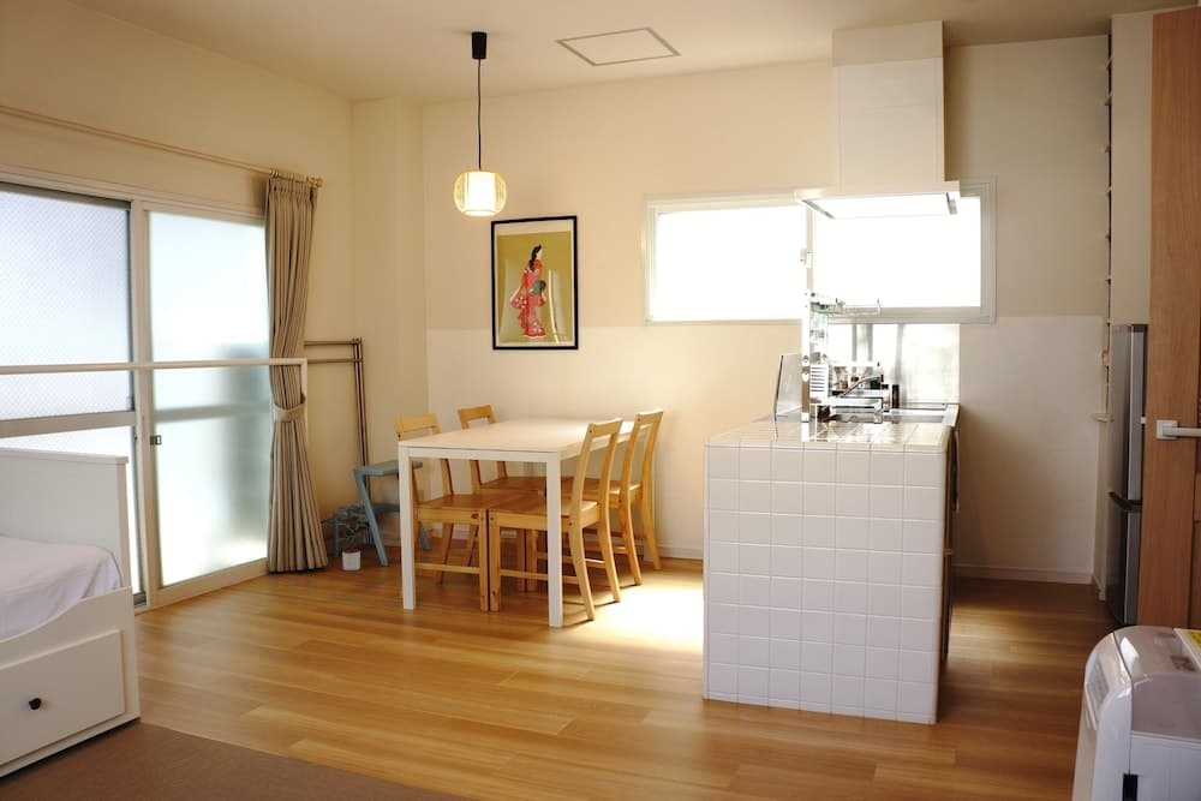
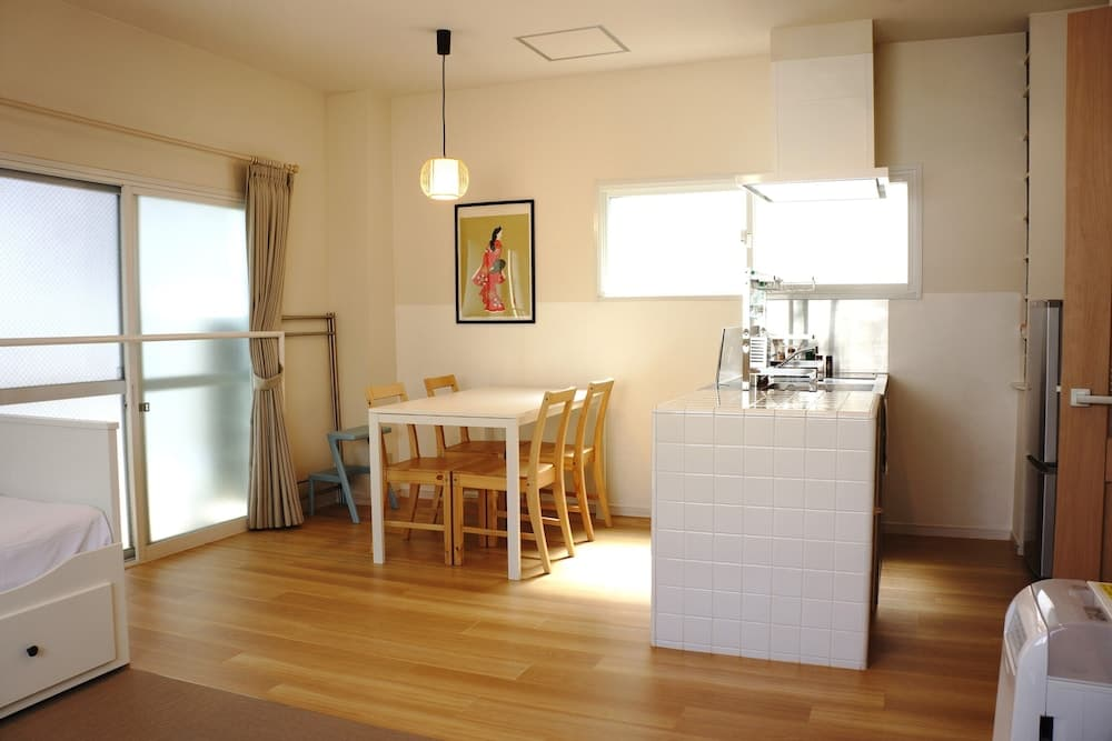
- potted plant (352, 534)
